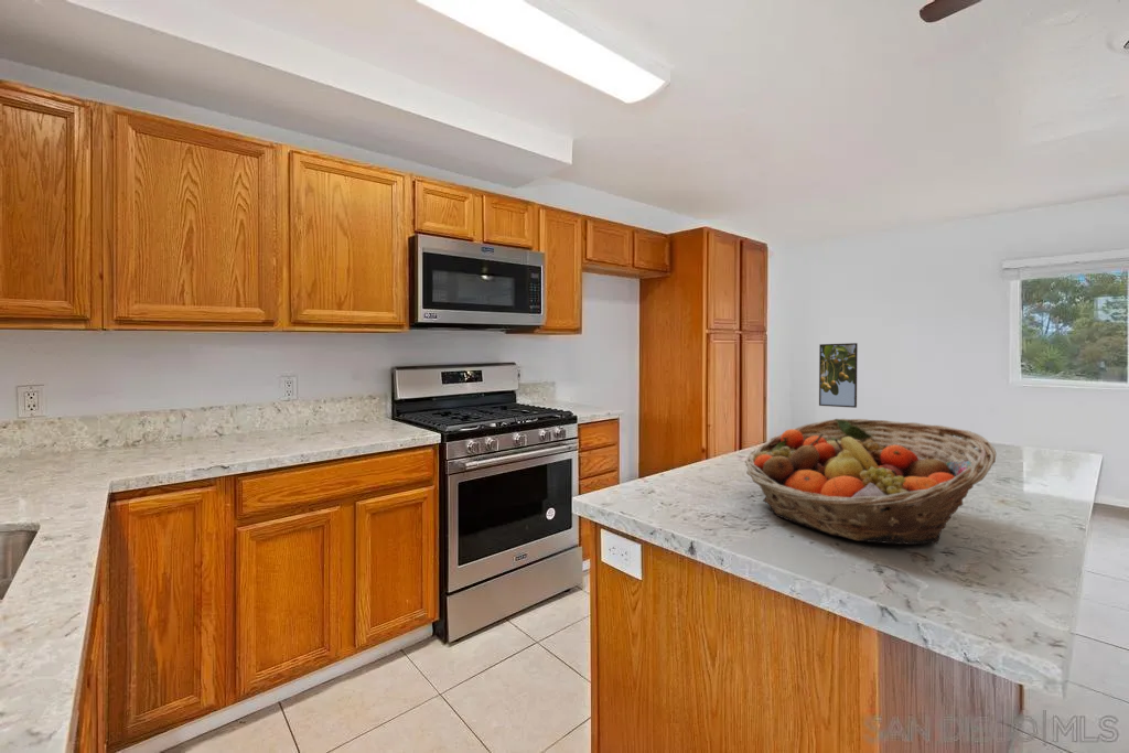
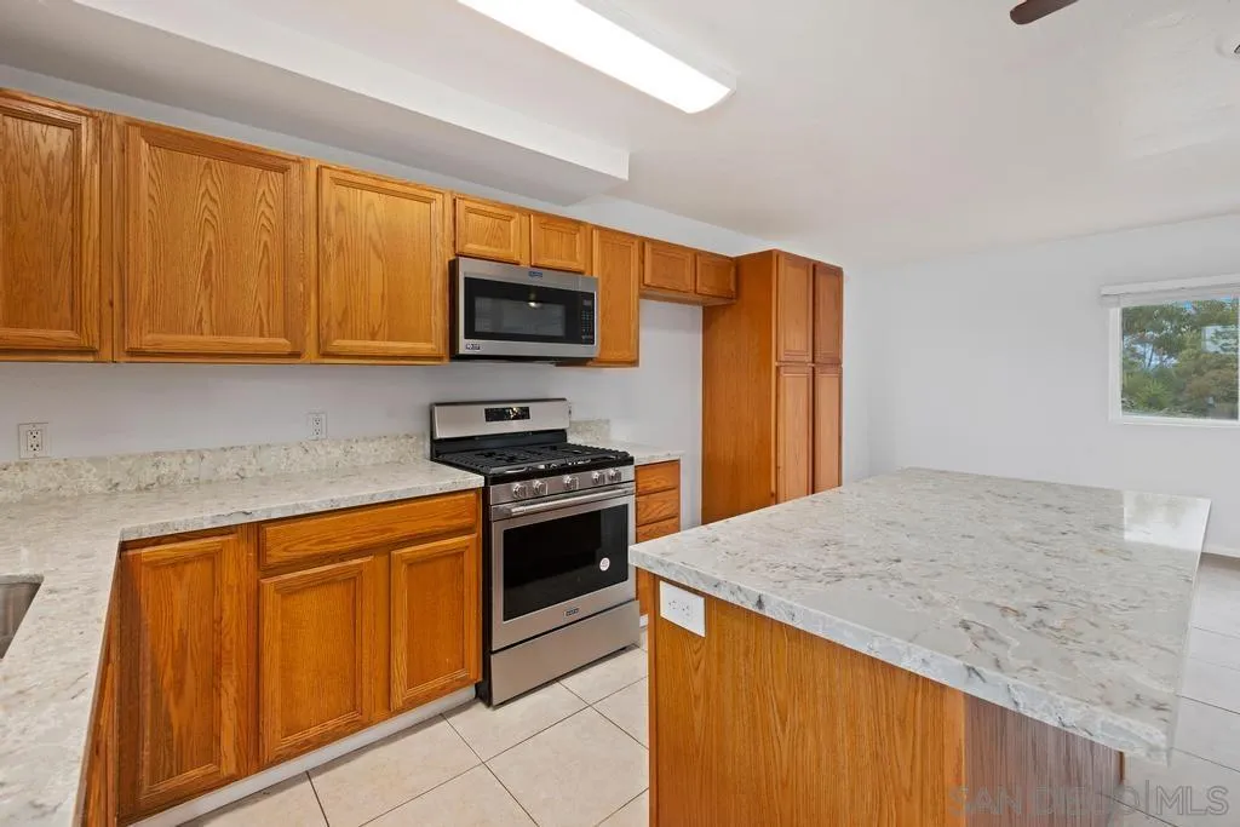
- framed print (837, 375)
- fruit basket (853, 471)
